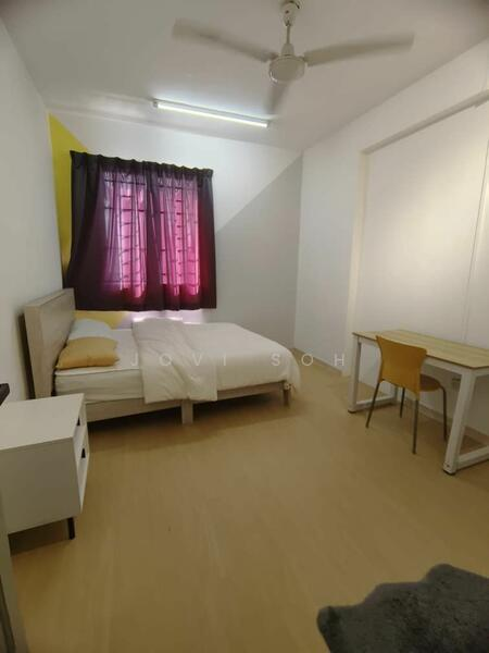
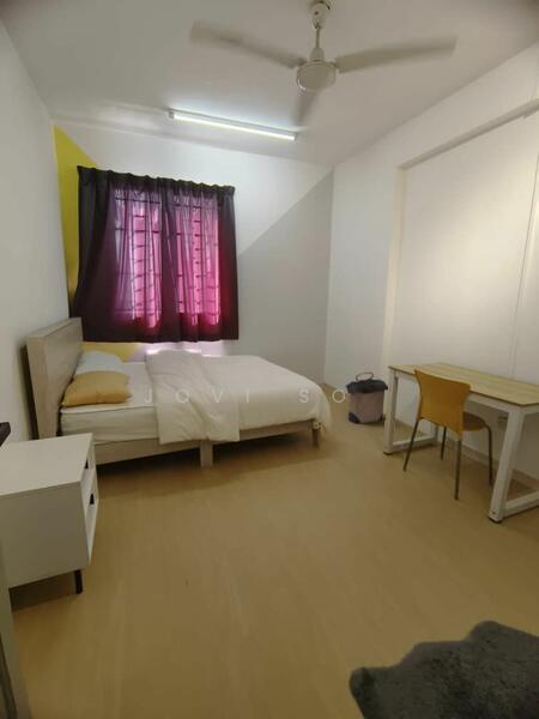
+ laundry hamper (367, 394)
